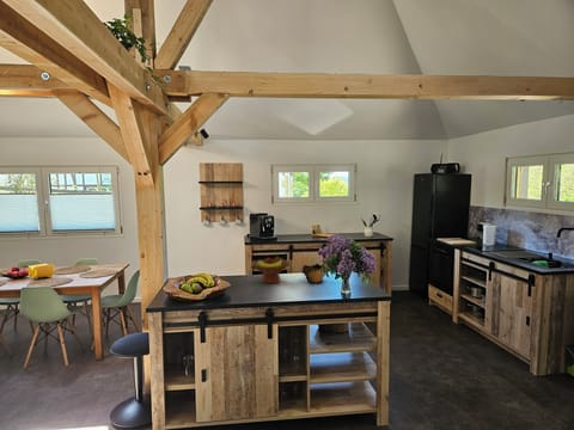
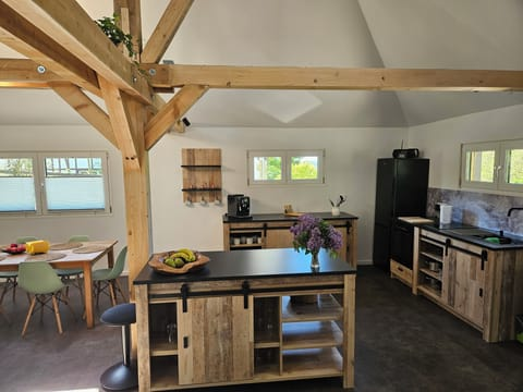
- fruit bowl (270, 268)
- decorative bowl (313, 271)
